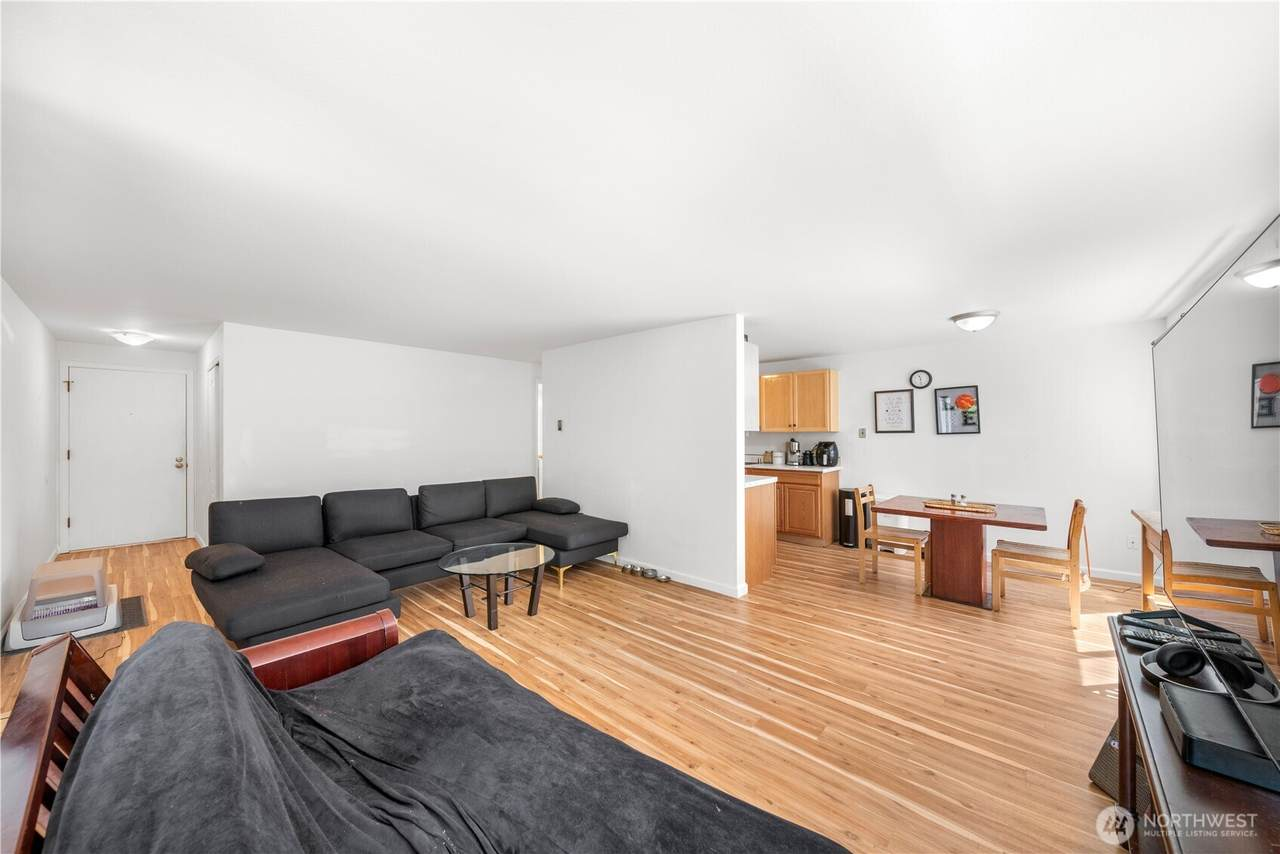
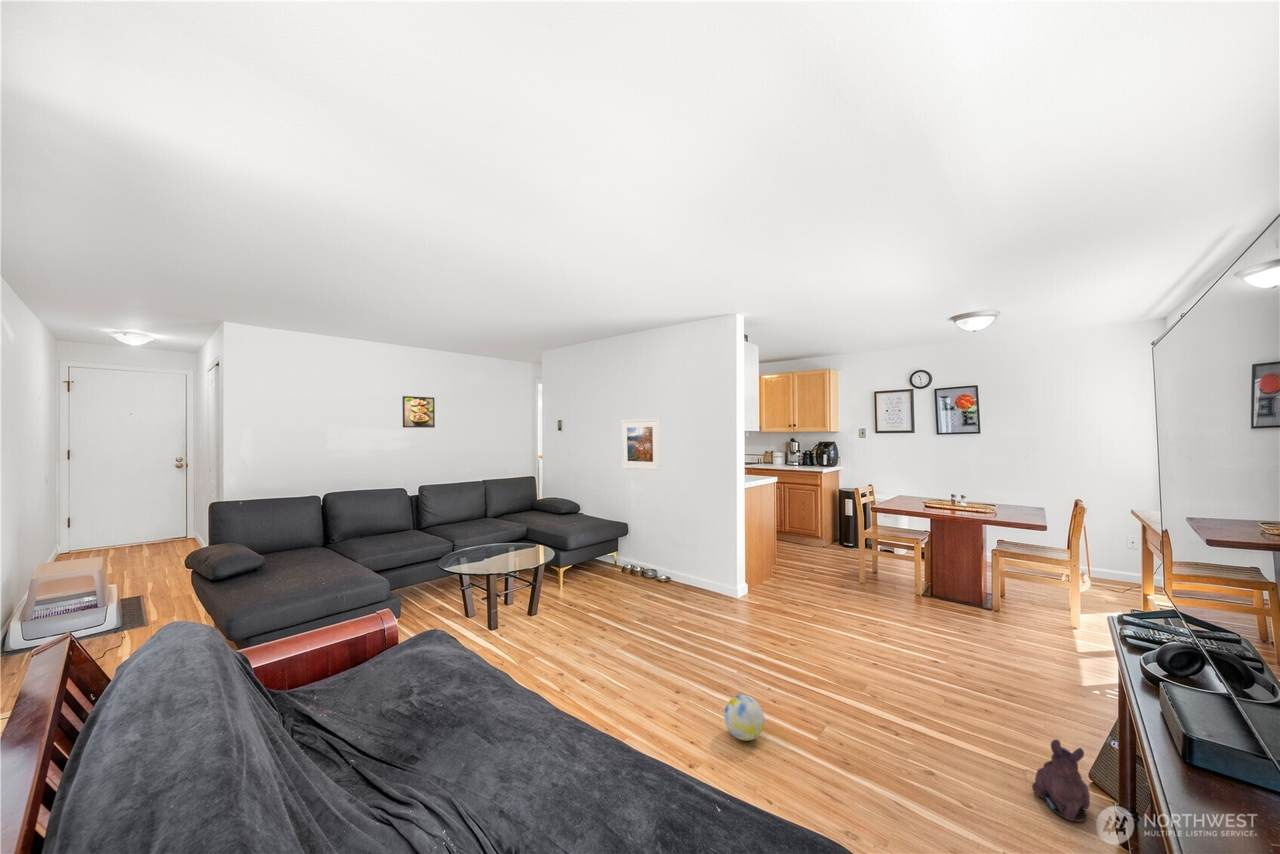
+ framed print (640, 444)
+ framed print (418, 412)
+ ball (744, 717)
+ plush toy (1066, 780)
